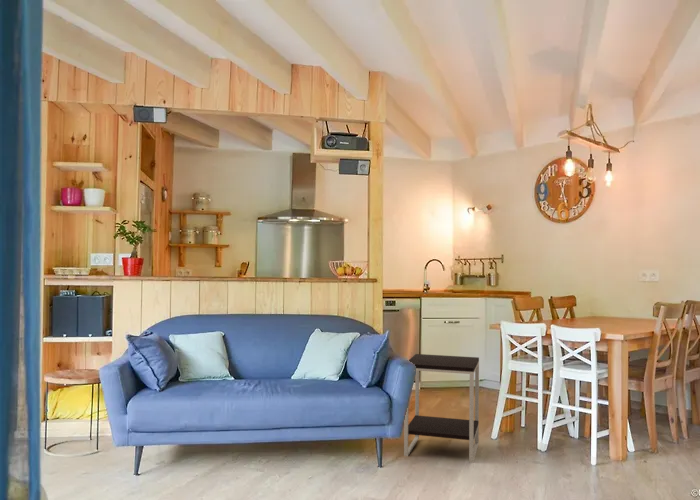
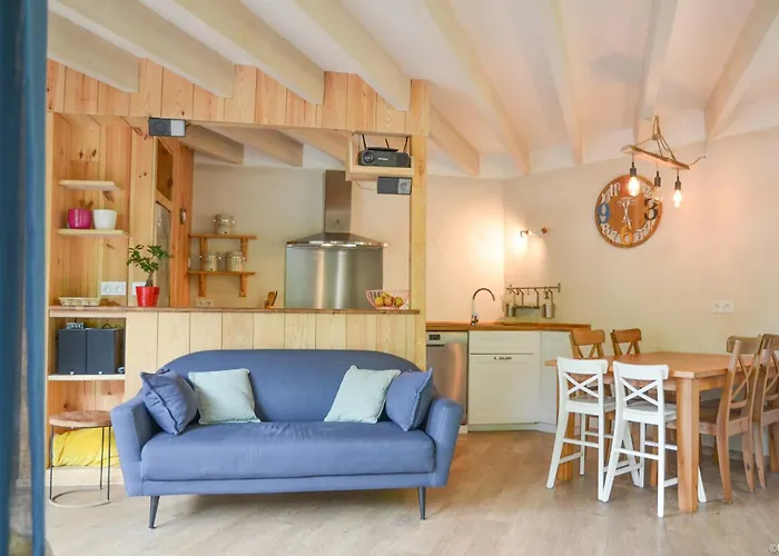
- side table (440, 417)
